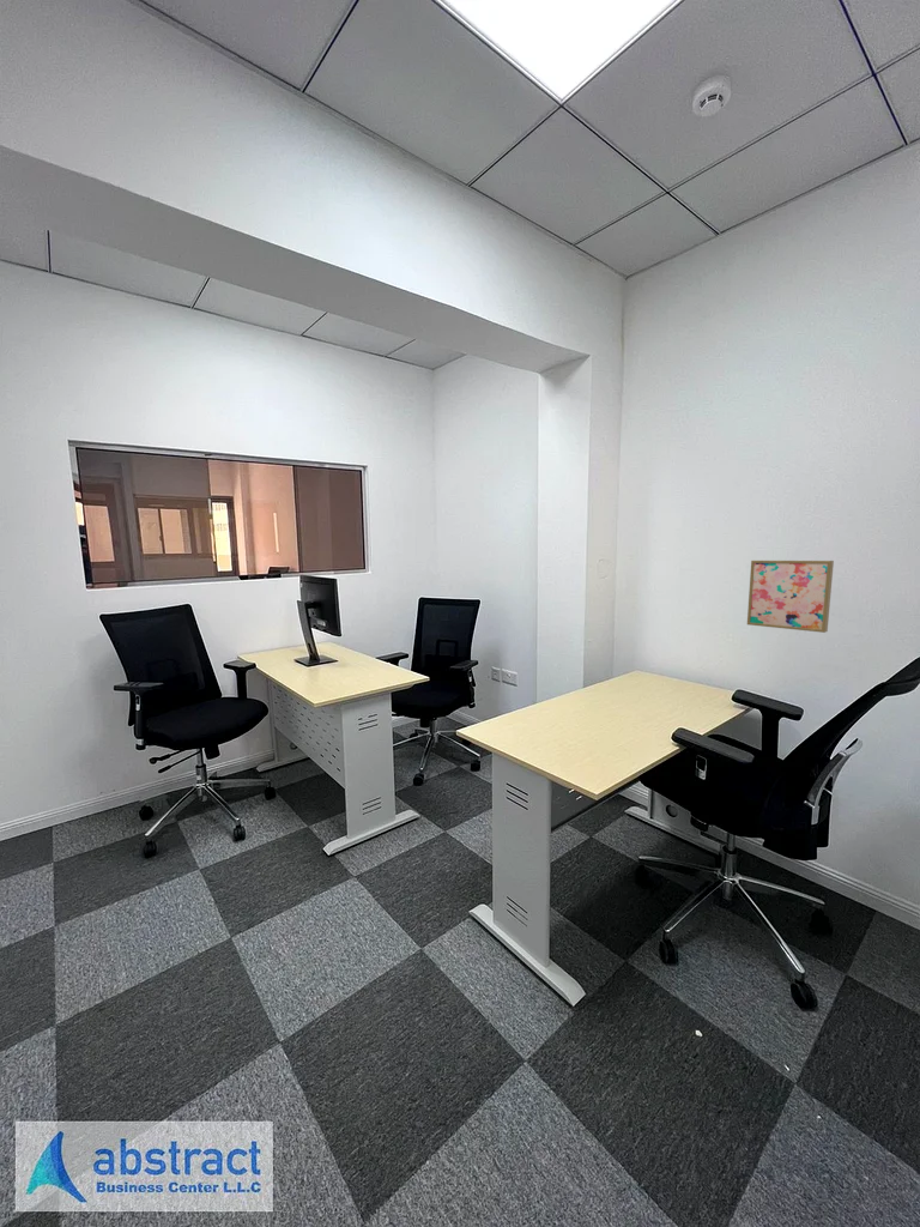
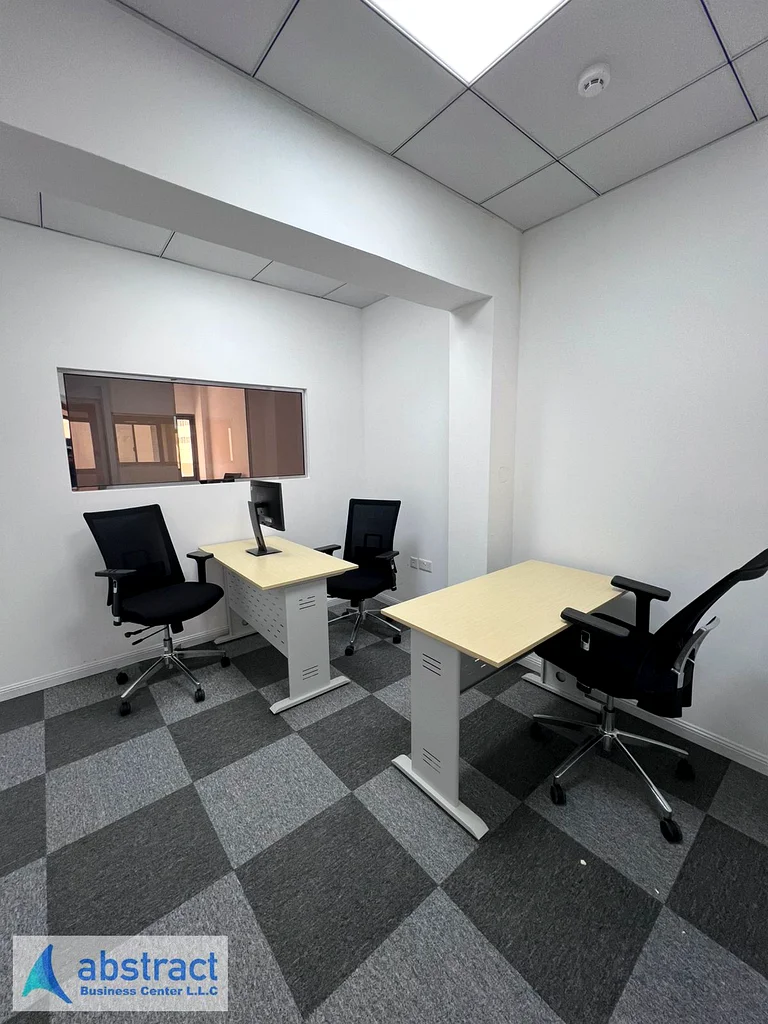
- wall art (787, 594)
